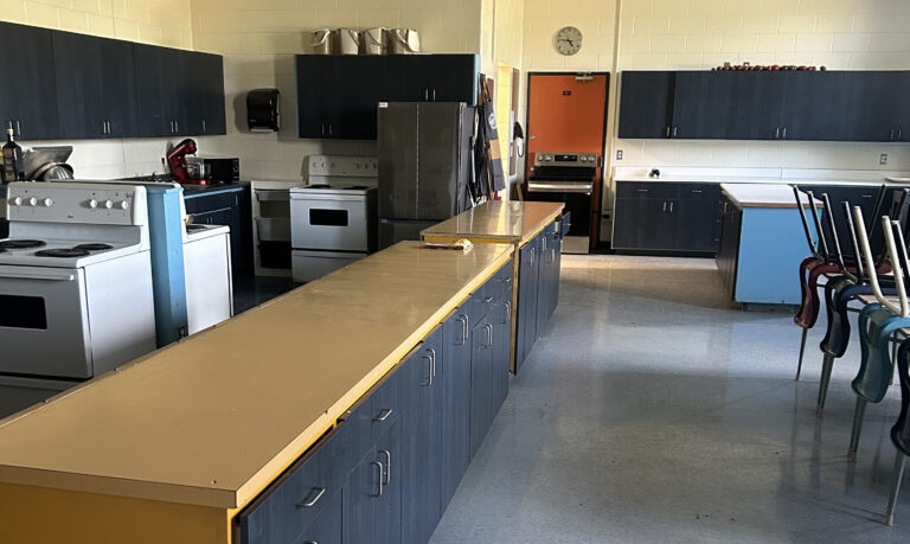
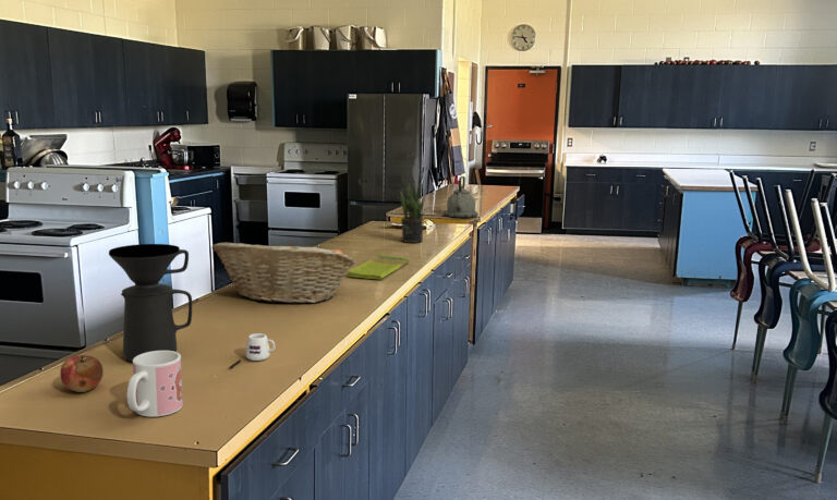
+ fruit (82, 371)
+ mug (255, 351)
+ fruit basket (284, 266)
+ dish towel (379, 266)
+ potted plant (411, 212)
+ kettle (462, 196)
+ mug (154, 386)
+ coffee maker (147, 303)
